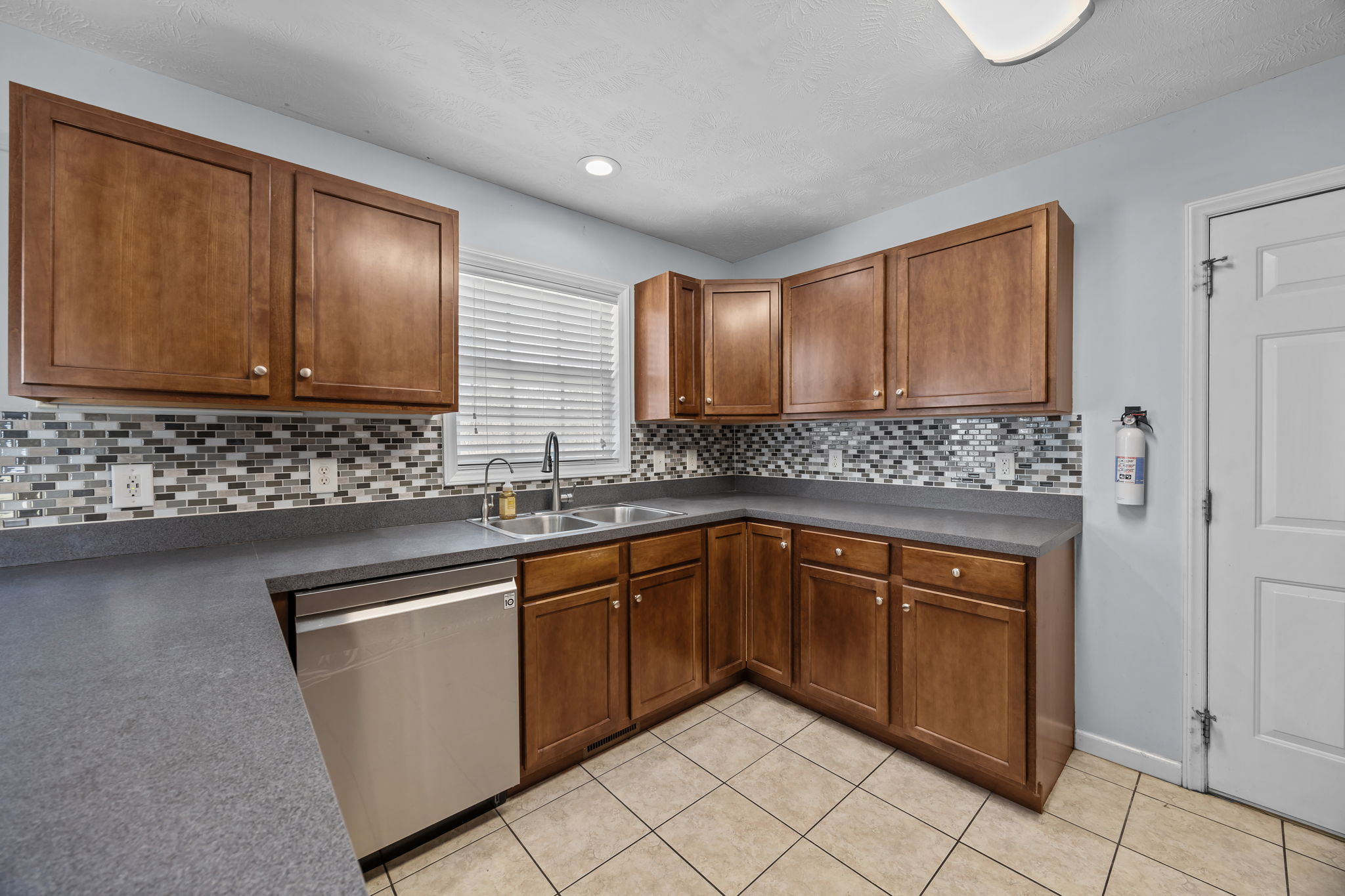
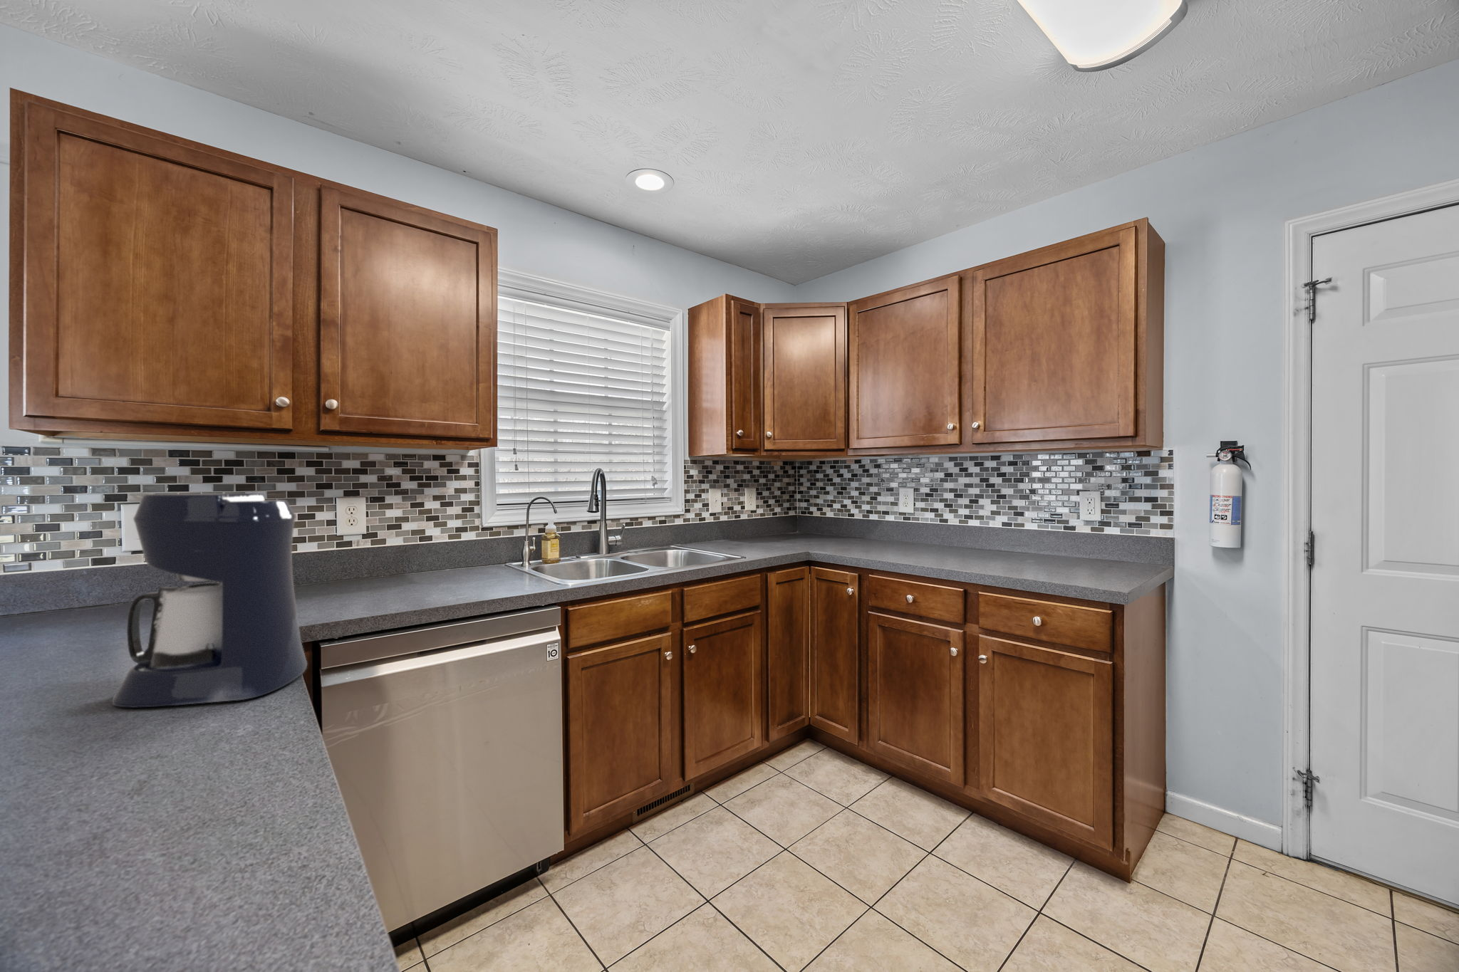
+ coffee maker (217, 590)
